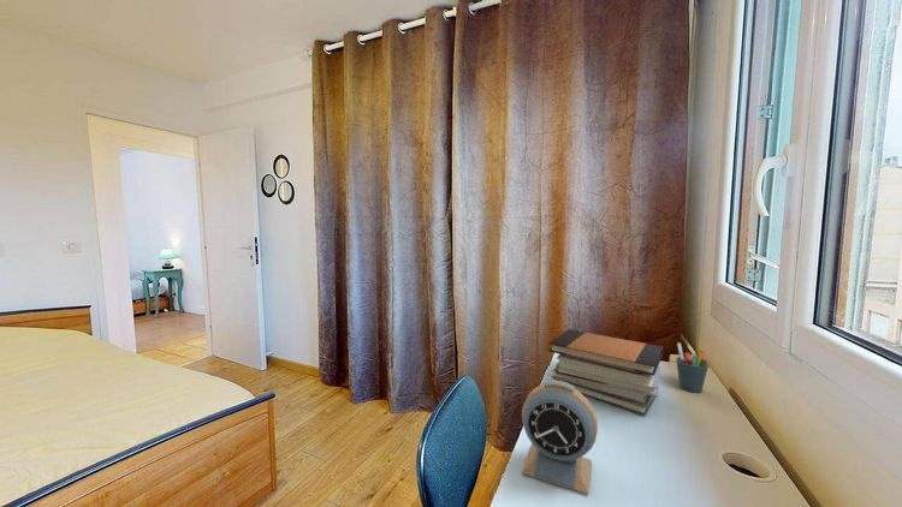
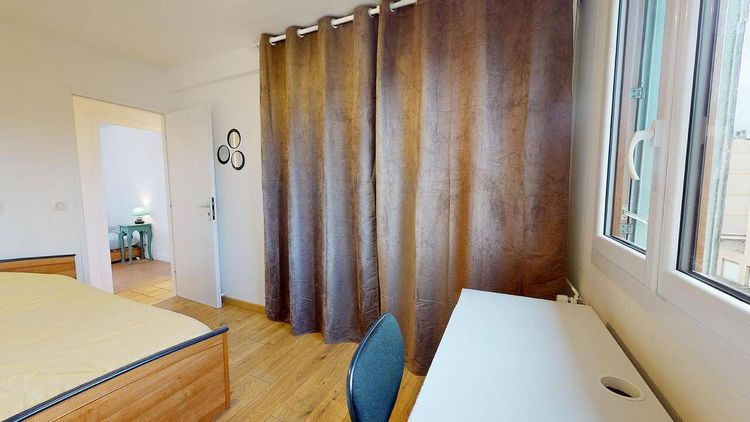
- pen holder (692, 366)
- alarm clock (558, 424)
- book stack (605, 366)
